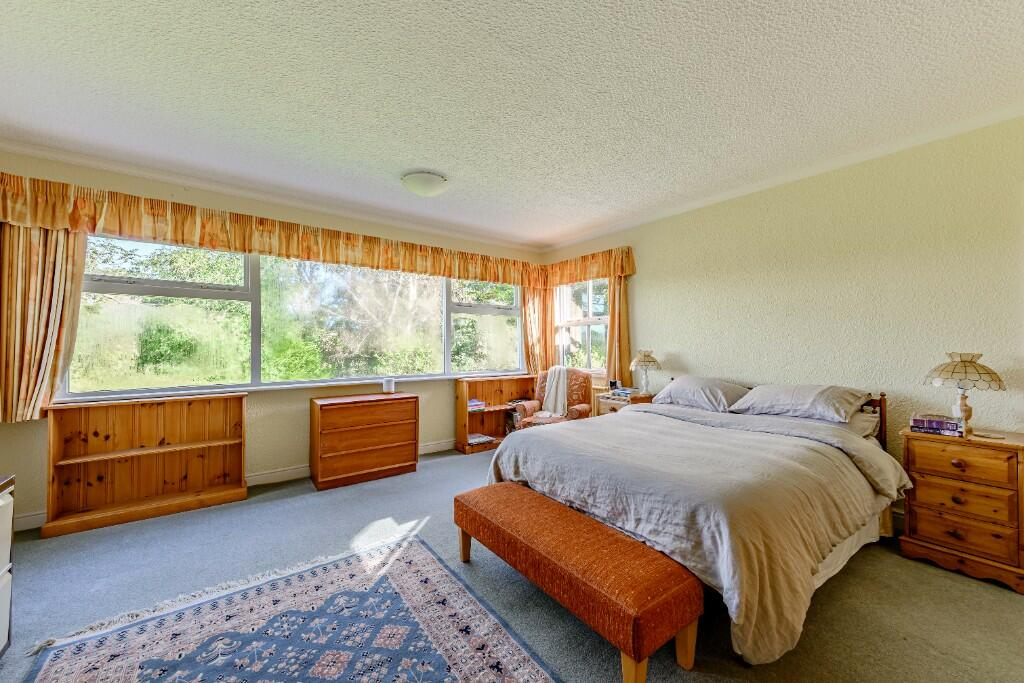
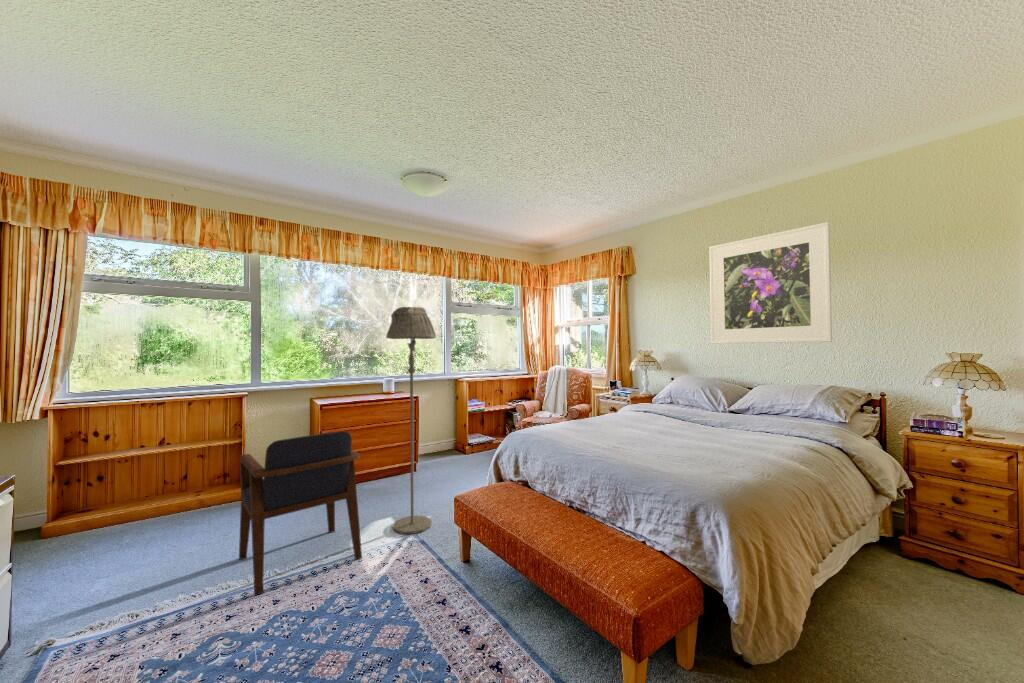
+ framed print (764, 289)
+ armchair (300, 493)
+ floor lamp (411, 416)
